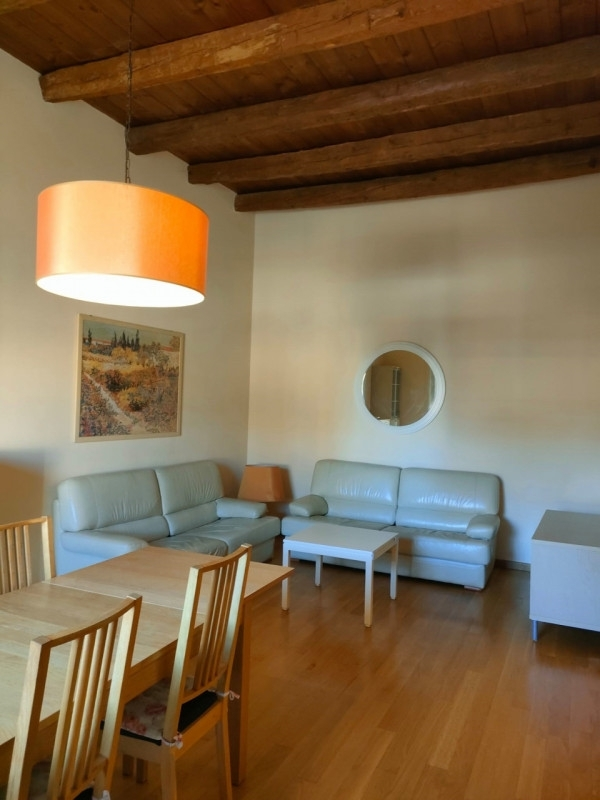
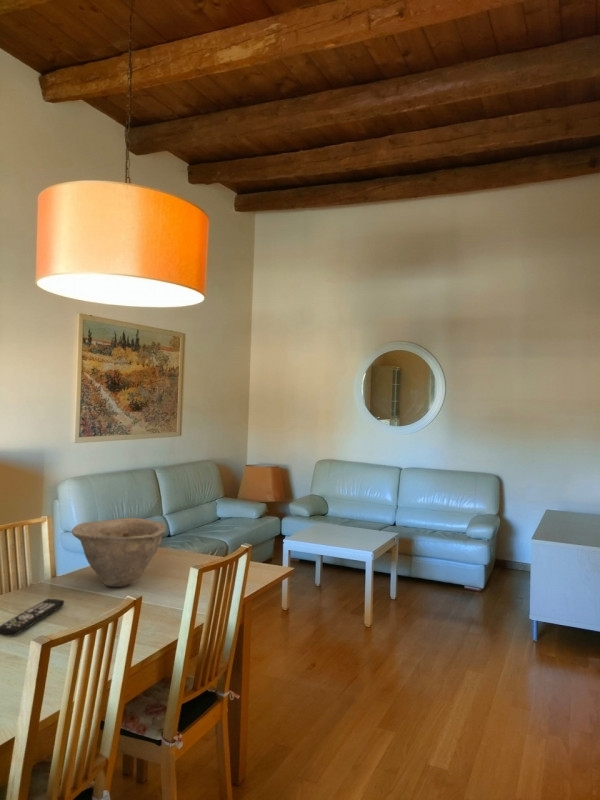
+ remote control (32, 616)
+ bowl (121, 555)
